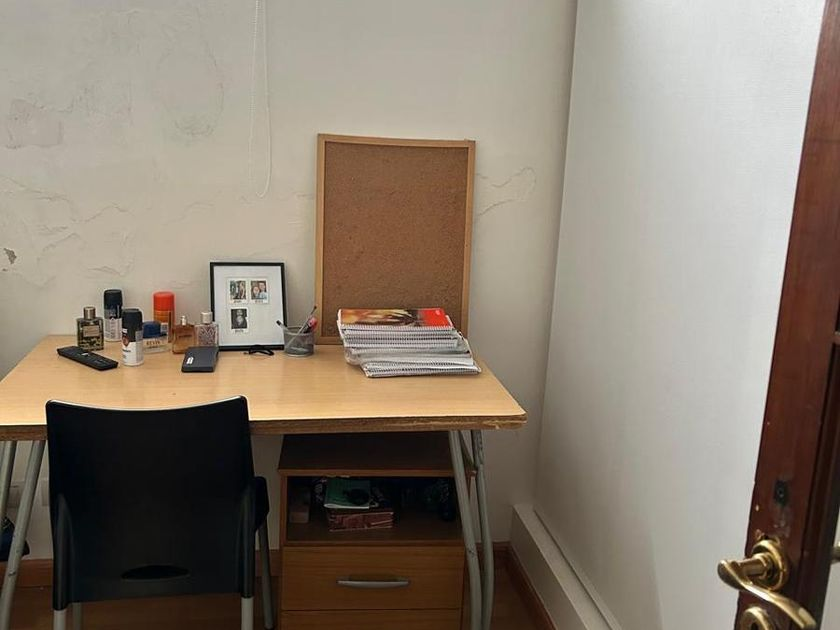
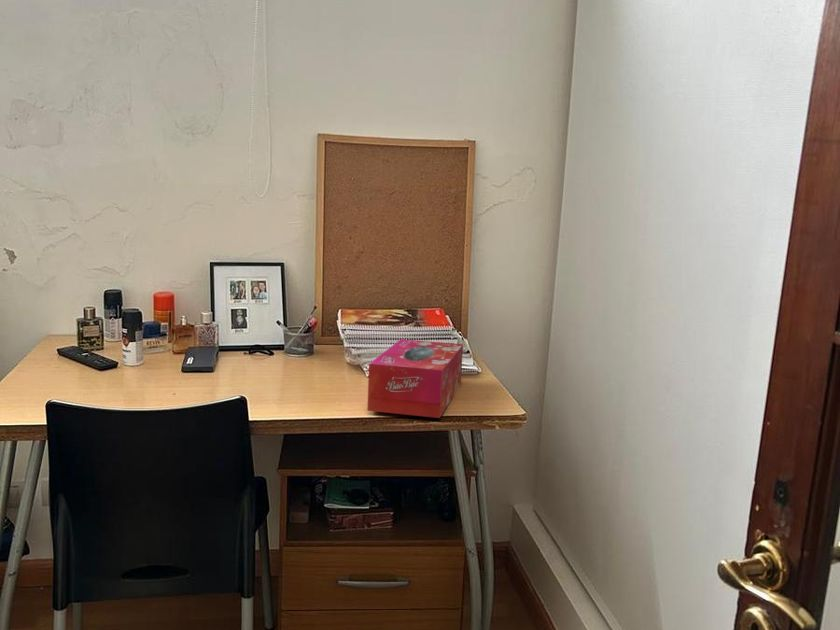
+ tissue box (418, 375)
